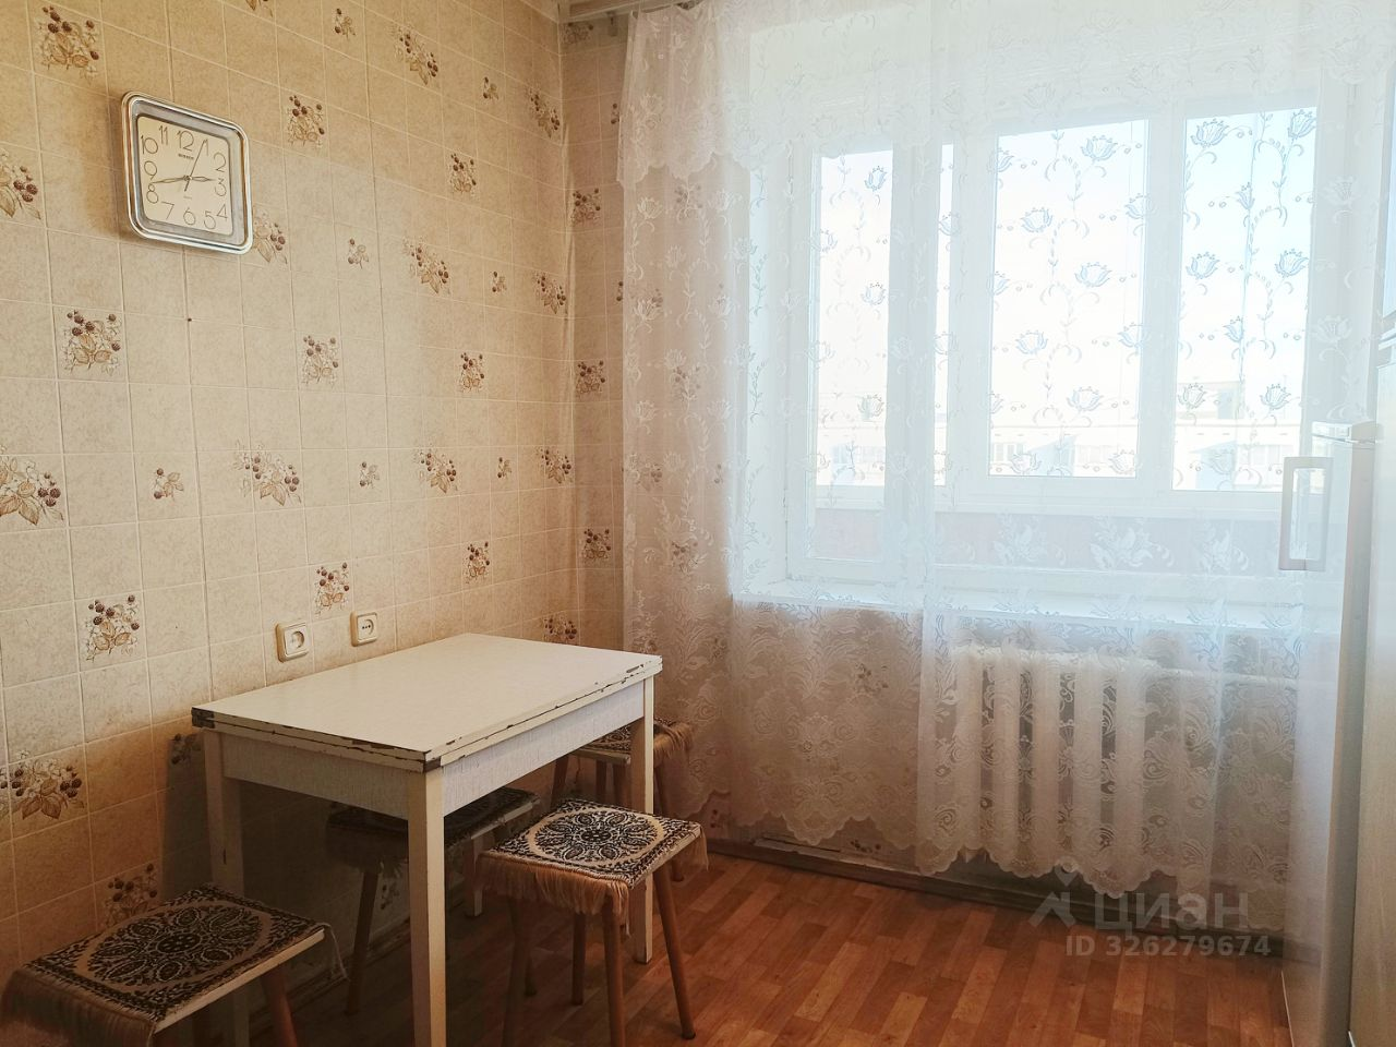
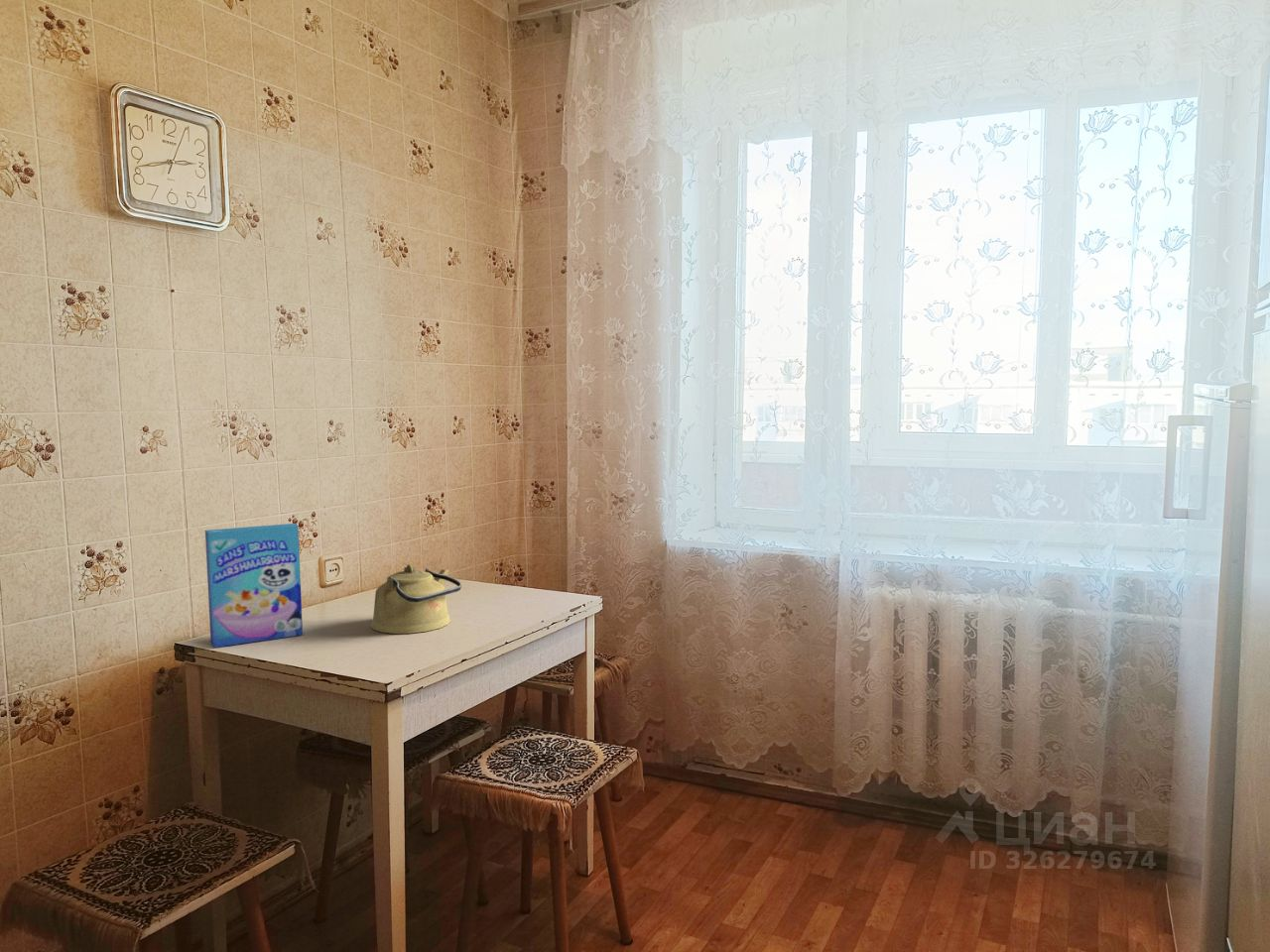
+ cereal box (254, 583)
+ kettle (417, 592)
